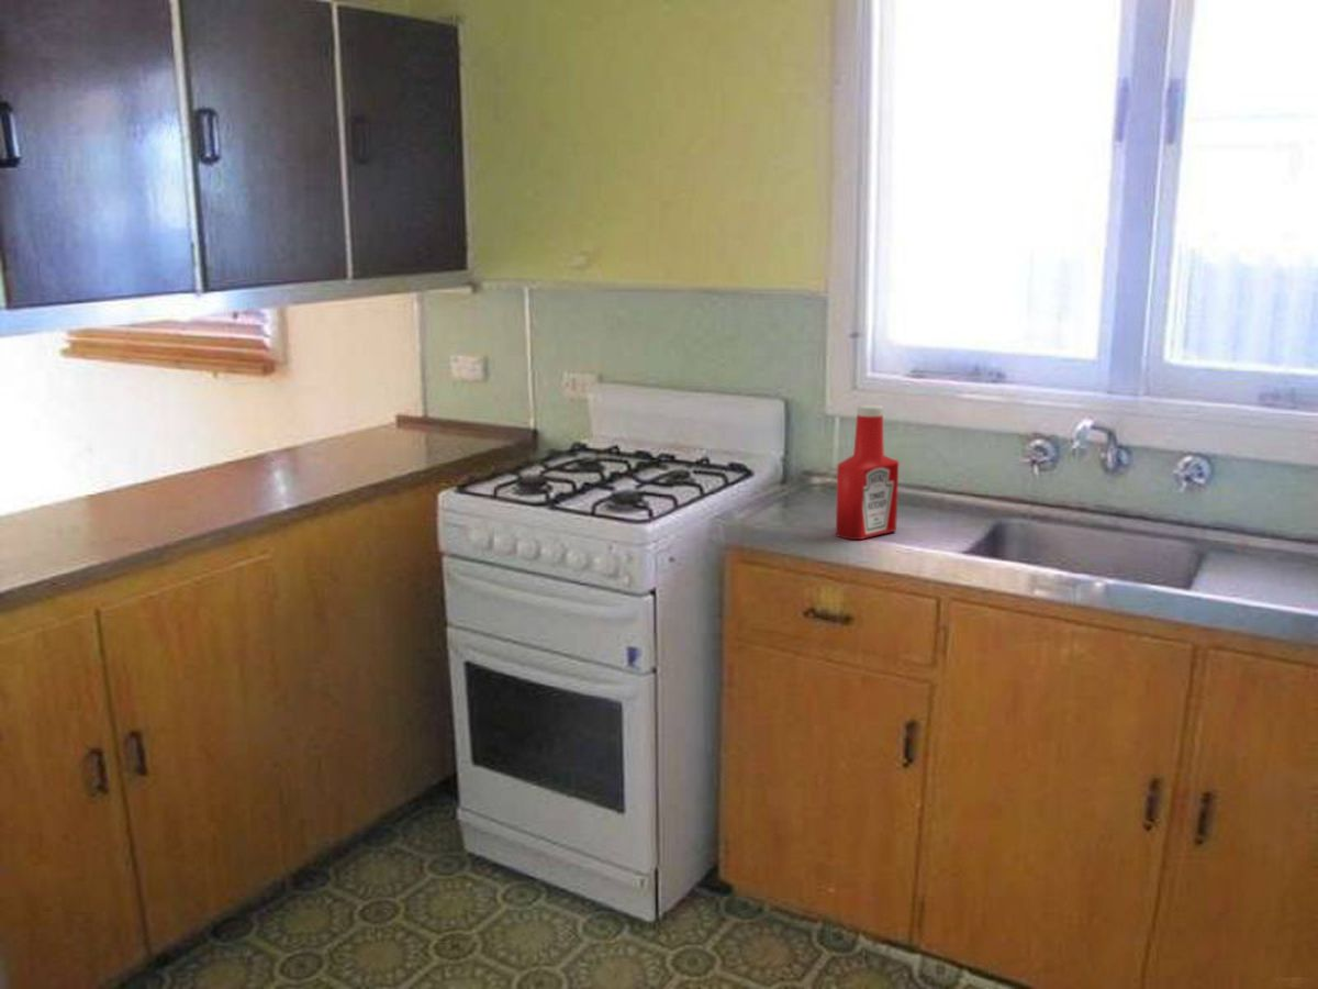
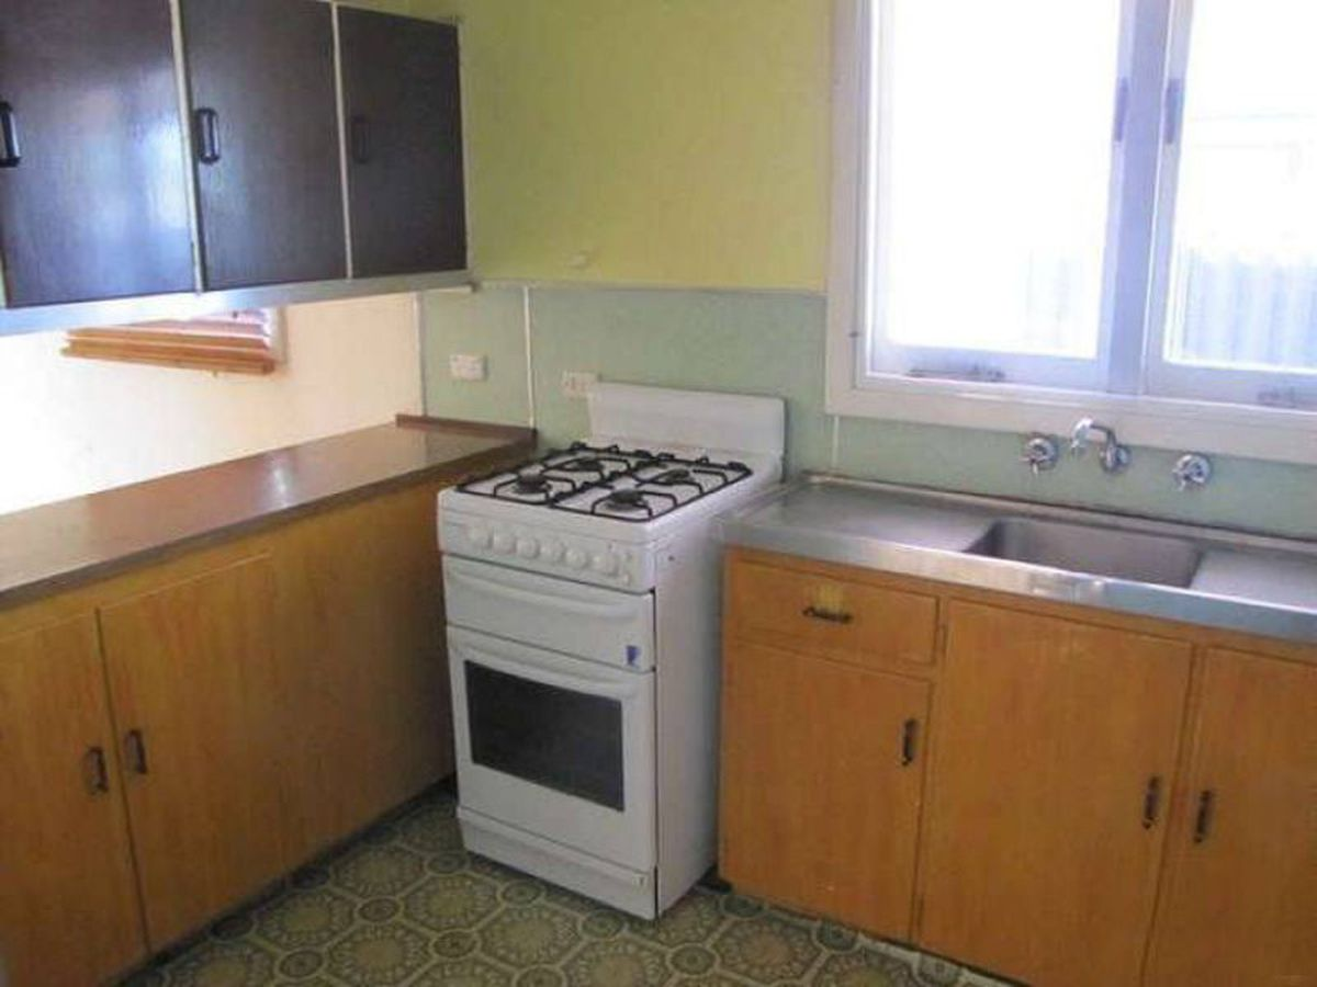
- soap bottle (868, 469)
